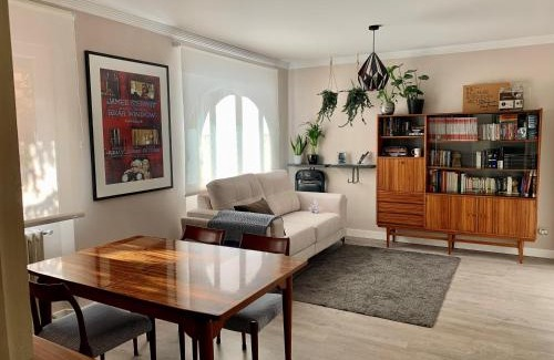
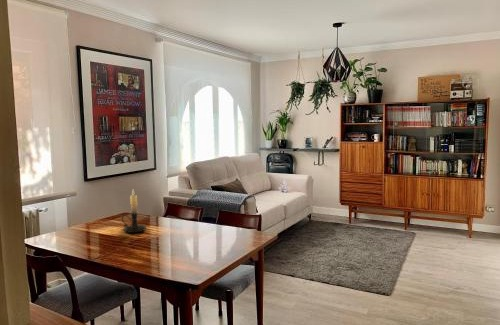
+ candle holder (131, 209)
